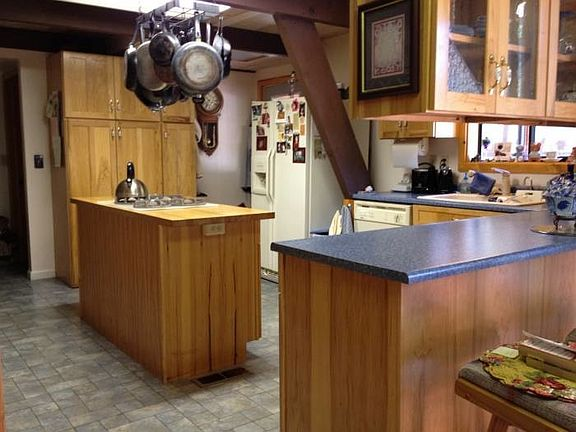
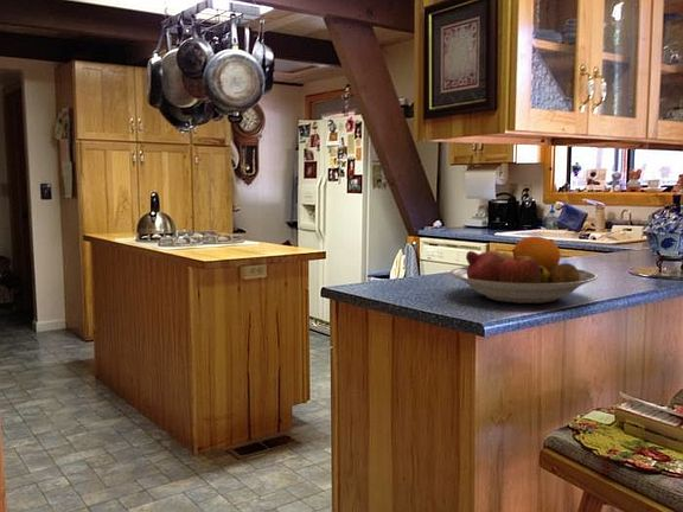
+ fruit bowl (522, 267)
